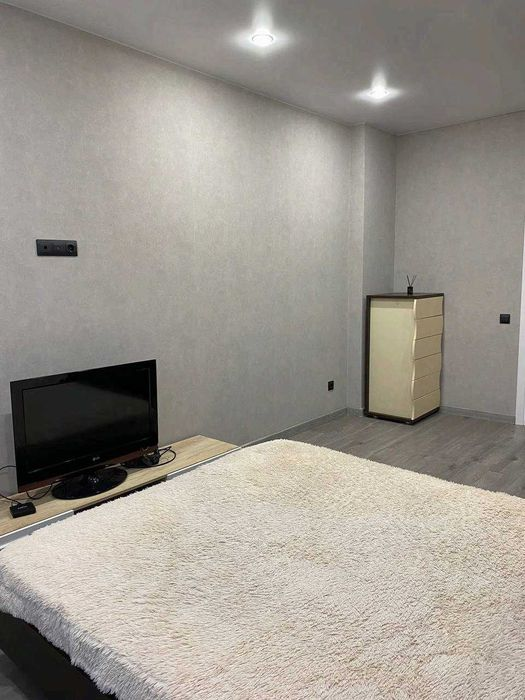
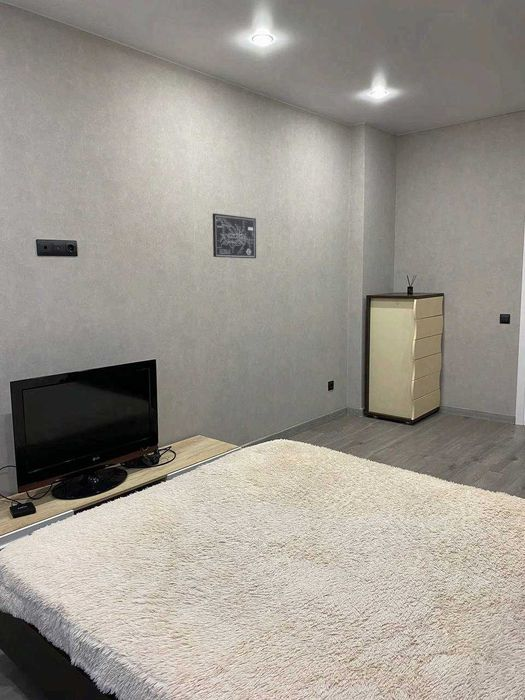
+ wall art (235, 237)
